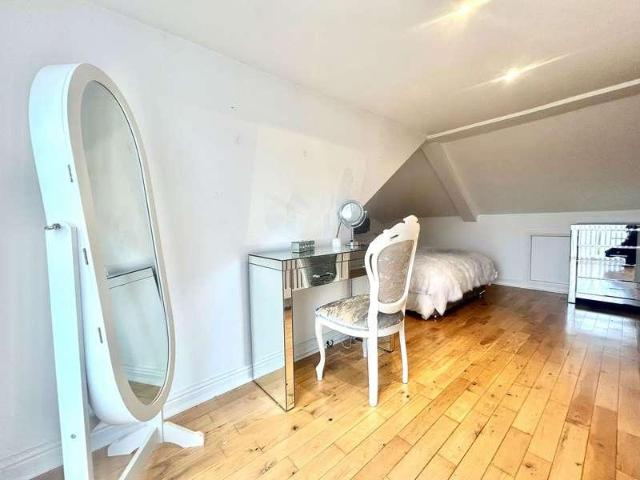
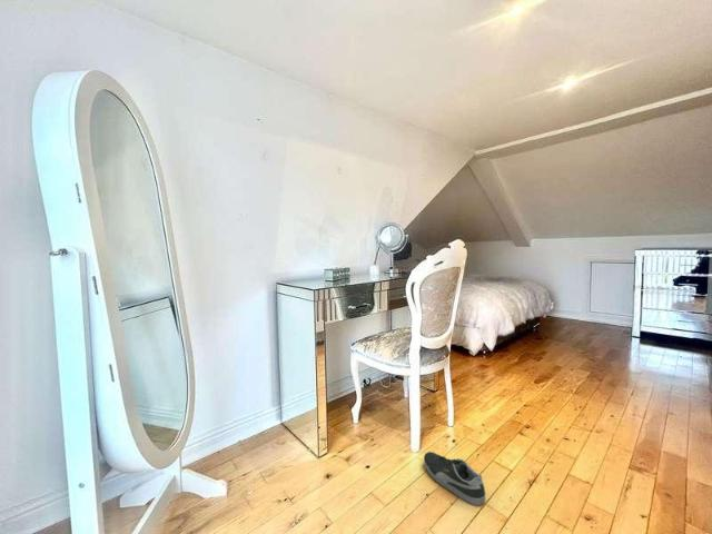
+ shoe (452, 469)
